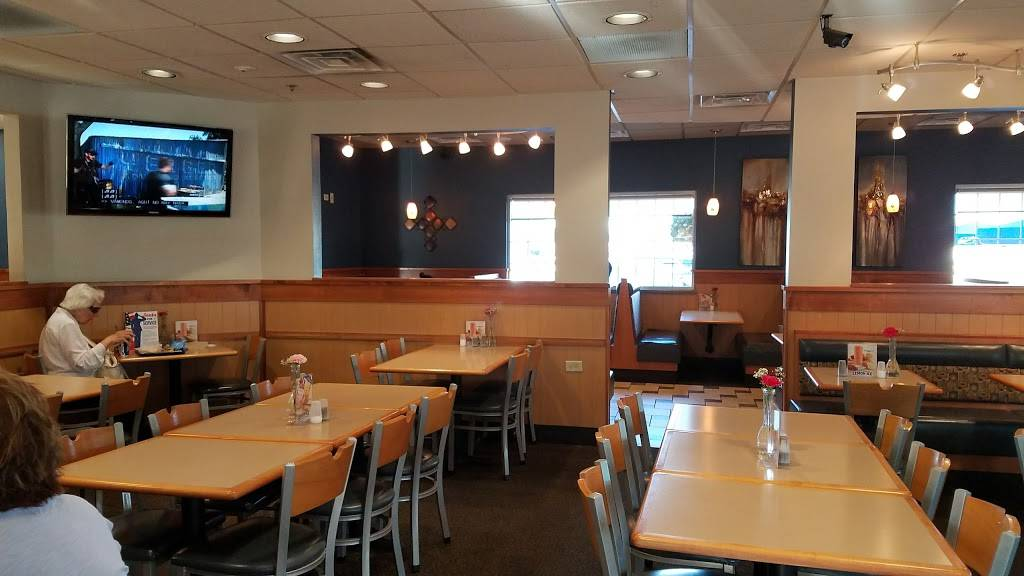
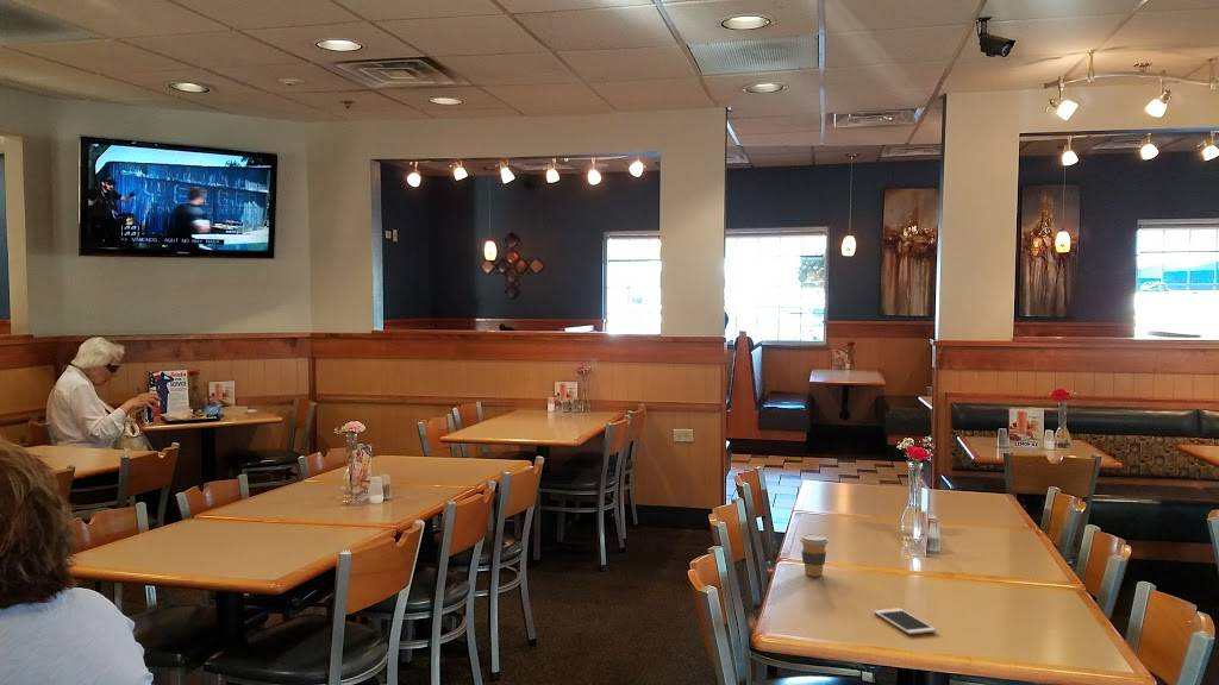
+ coffee cup (813, 555)
+ cell phone (904, 621)
